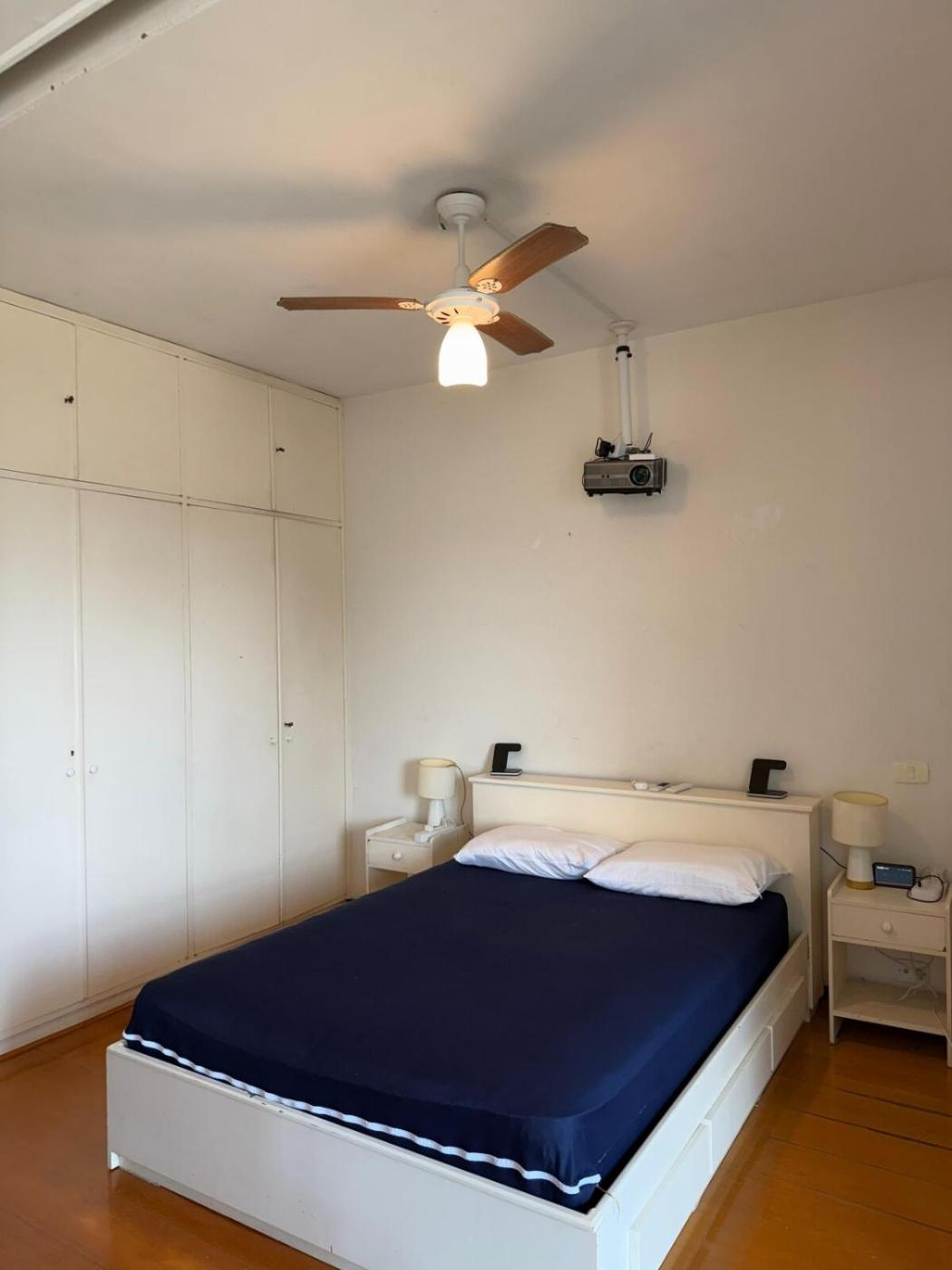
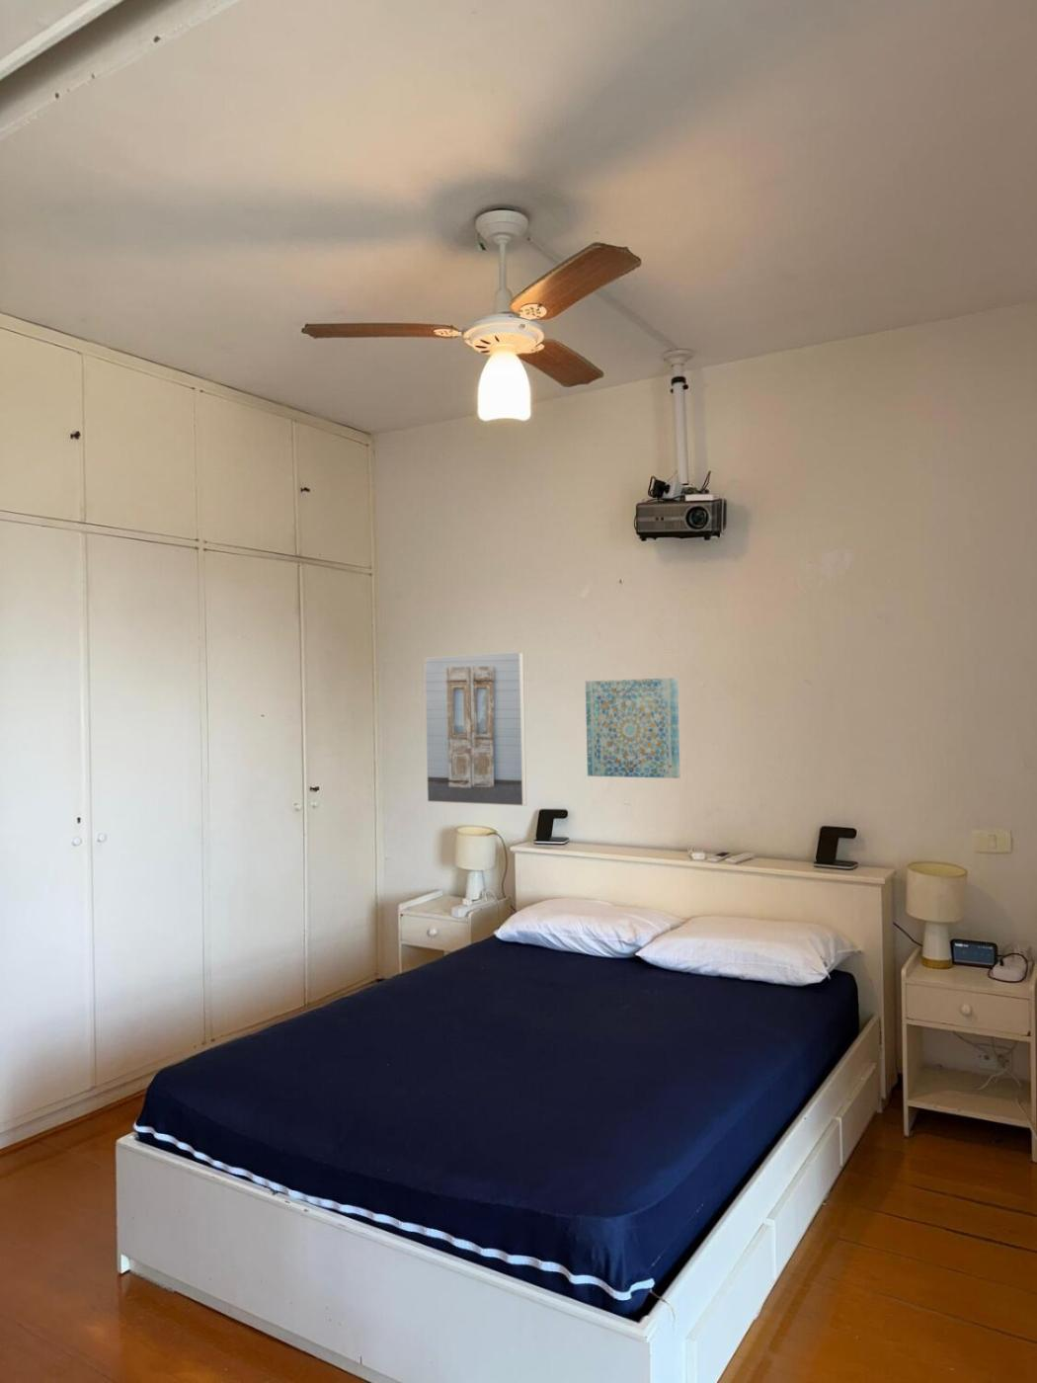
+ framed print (473, 729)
+ wall art (631, 729)
